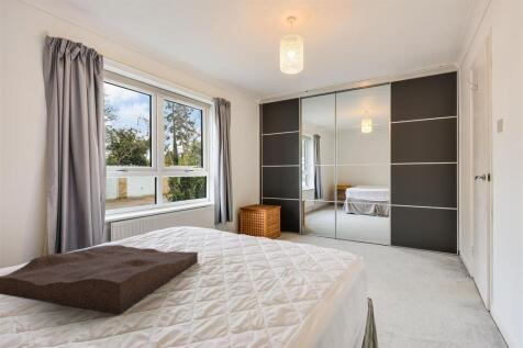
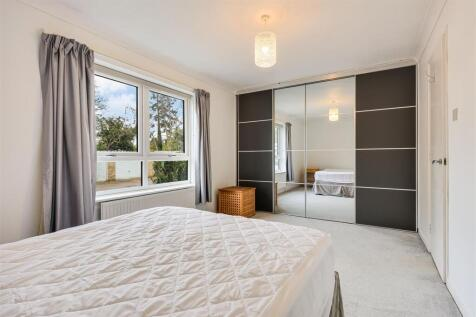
- cushion (110, 262)
